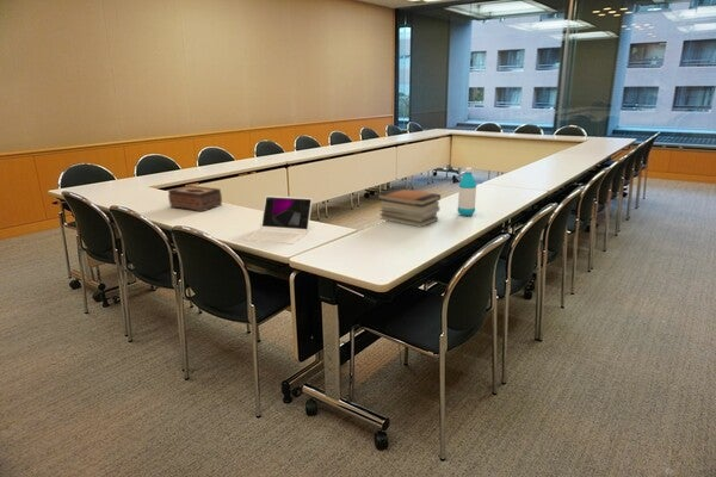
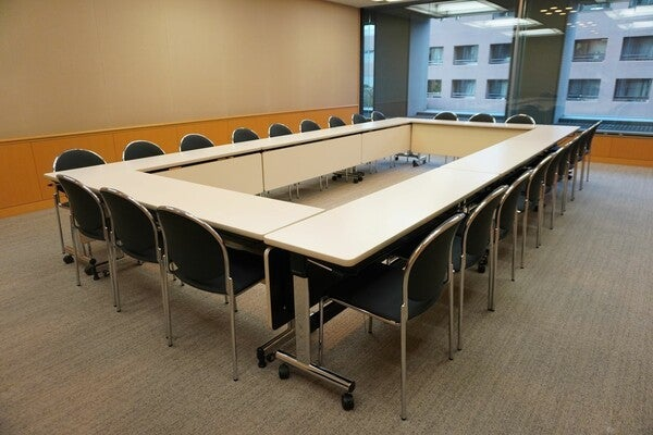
- laptop (278, 216)
- water bottle (467, 191)
- book stack (408, 206)
- tissue box (195, 198)
